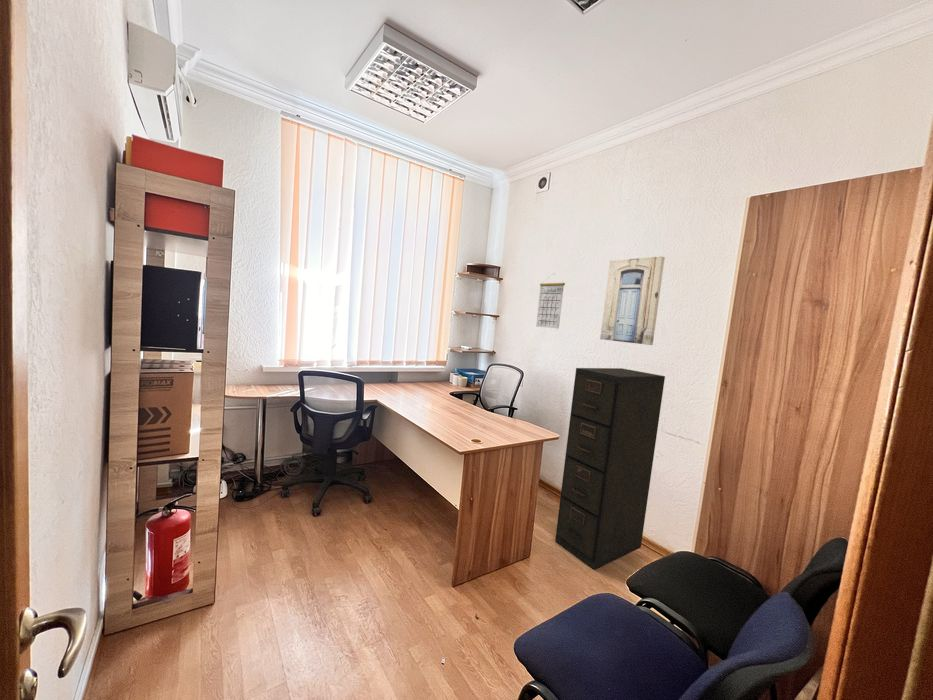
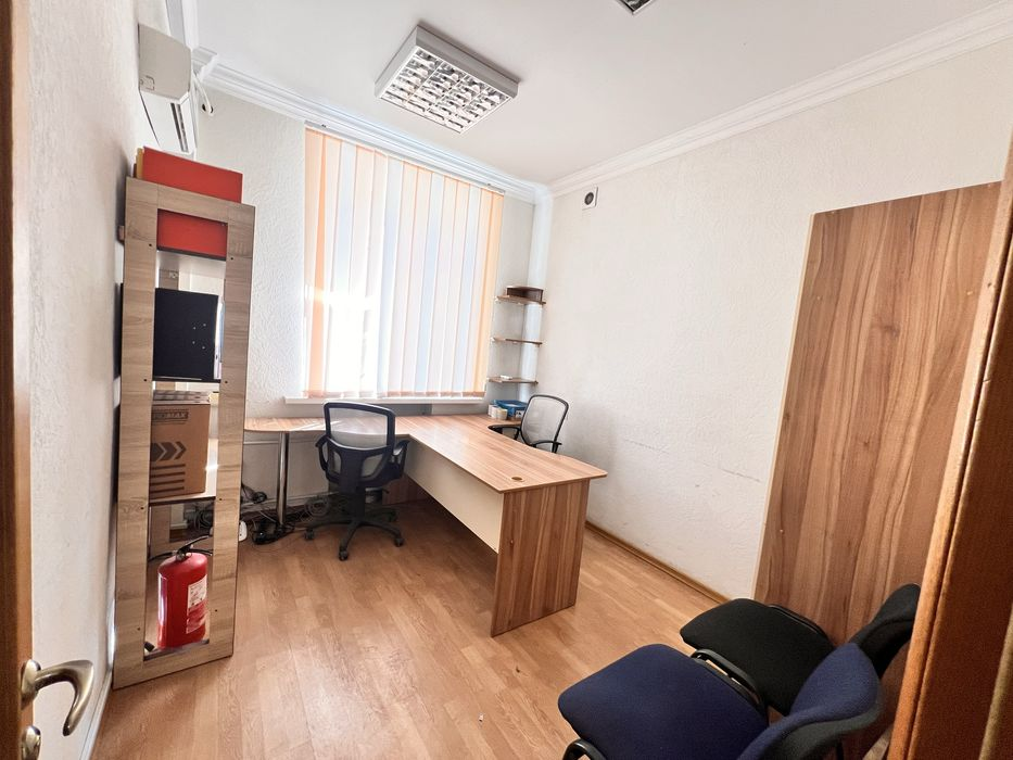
- filing cabinet (607, 460)
- calendar (550, 300)
- wall art (630, 300)
